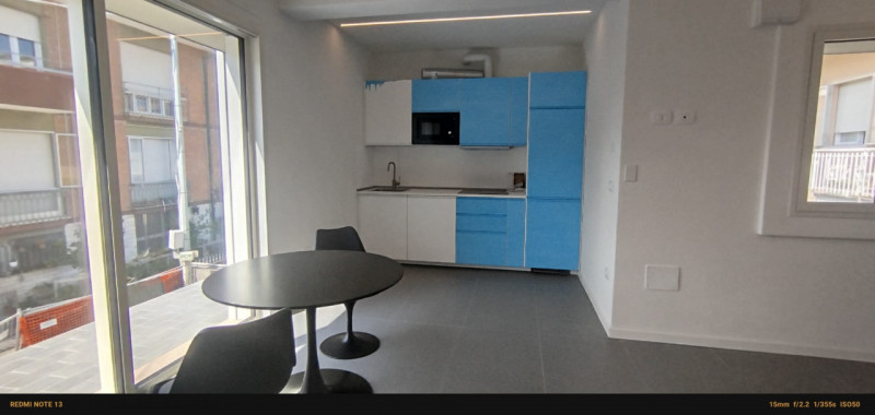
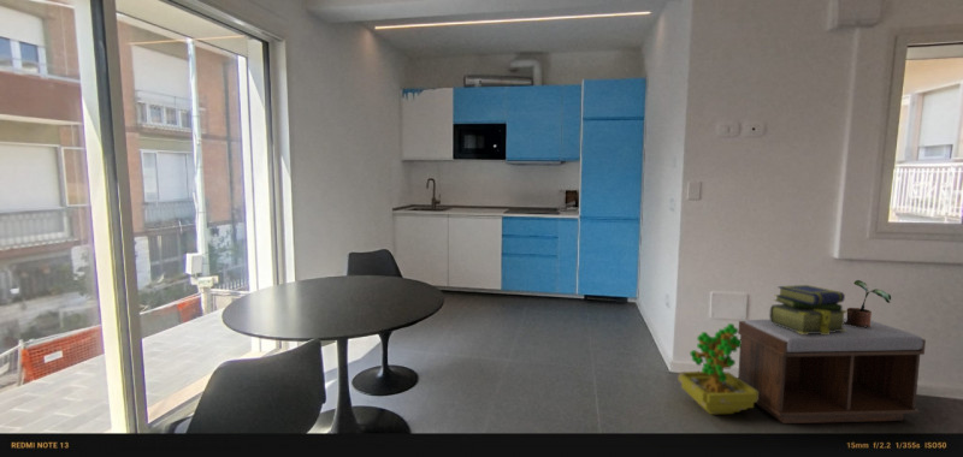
+ bench (823, 367)
+ stack of books (808, 307)
+ decorative plant (717, 364)
+ potted plant (863, 303)
